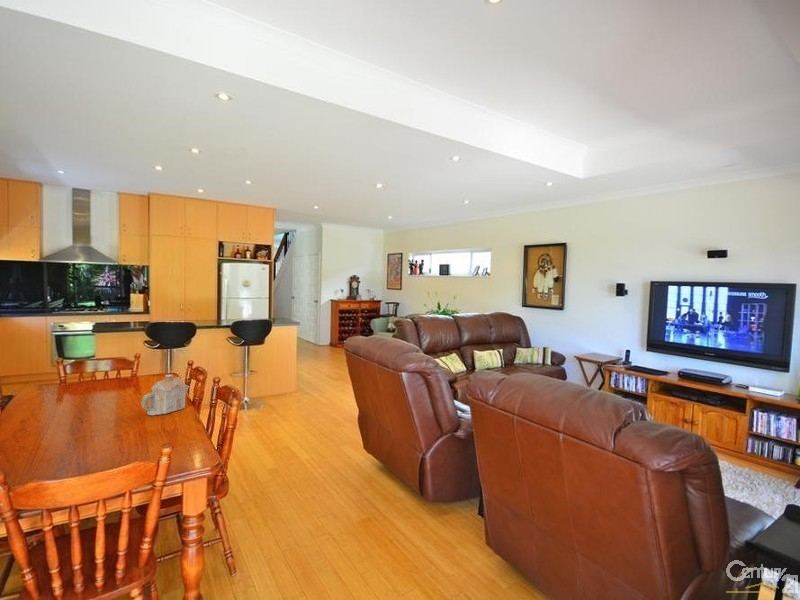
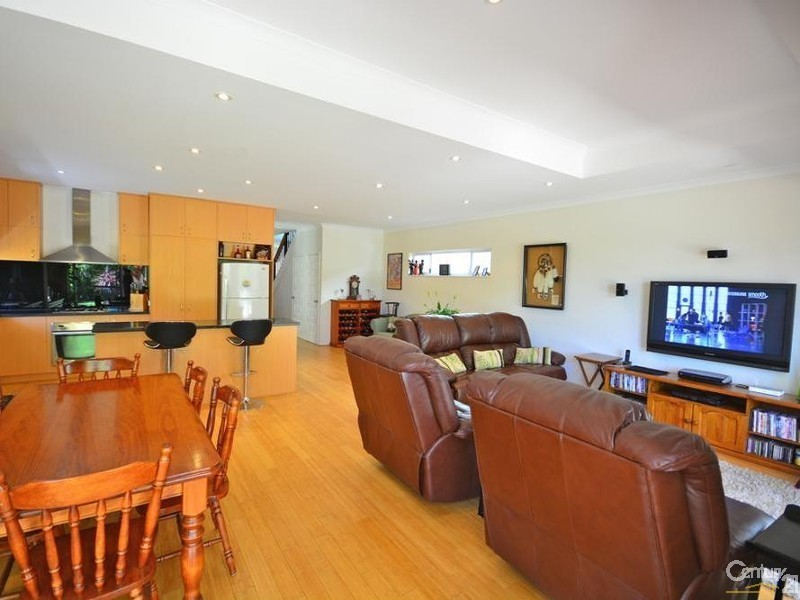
- teapot (166, 392)
